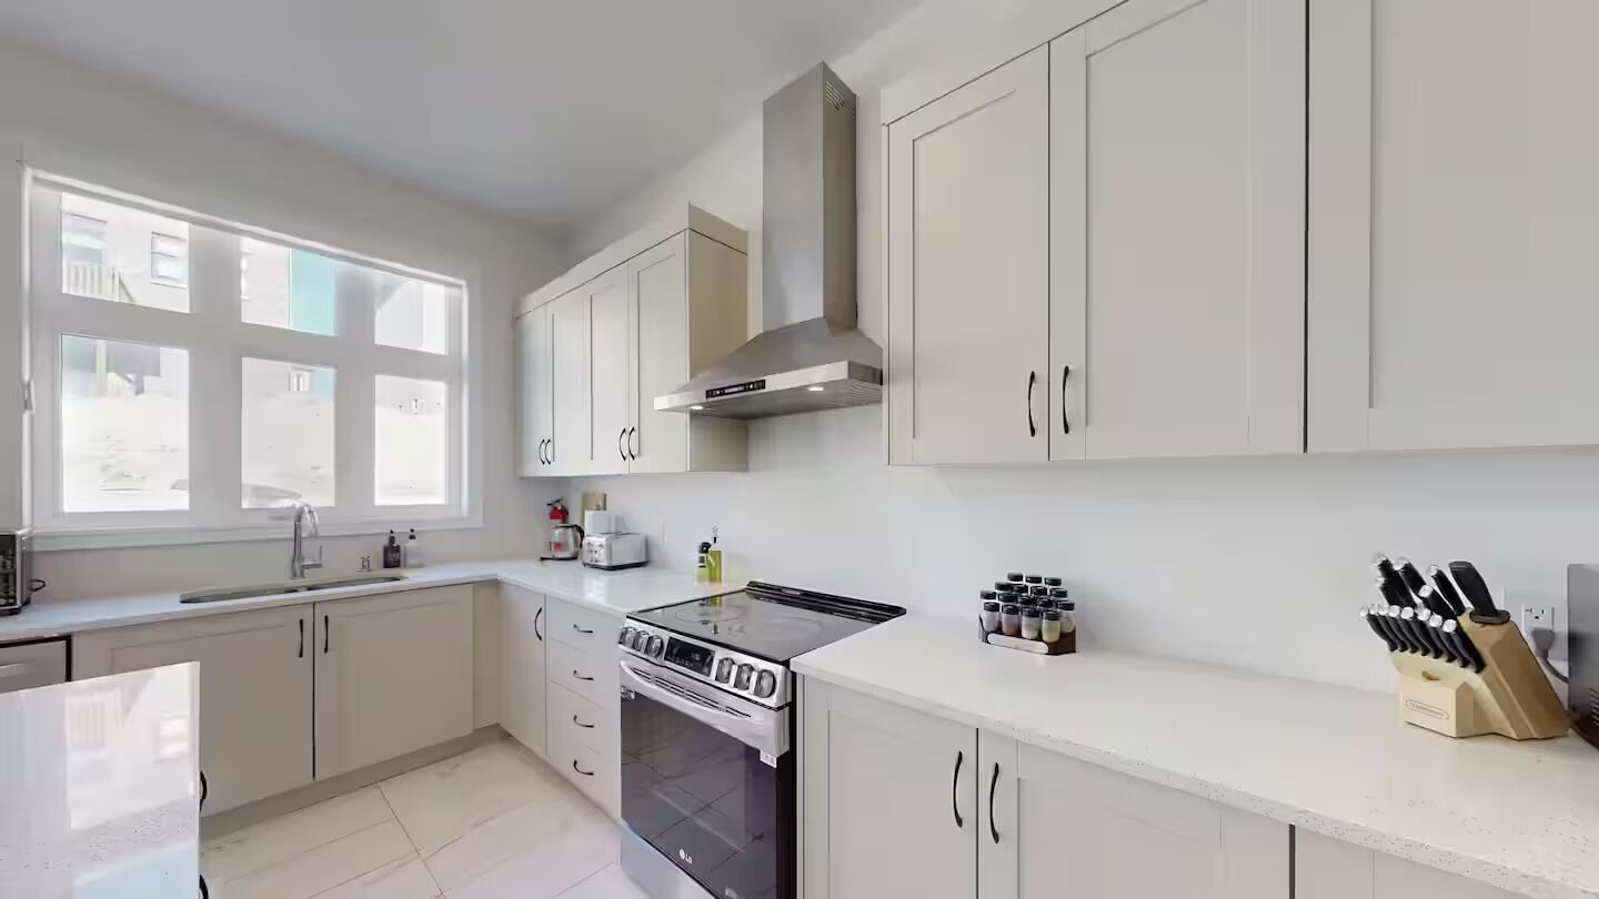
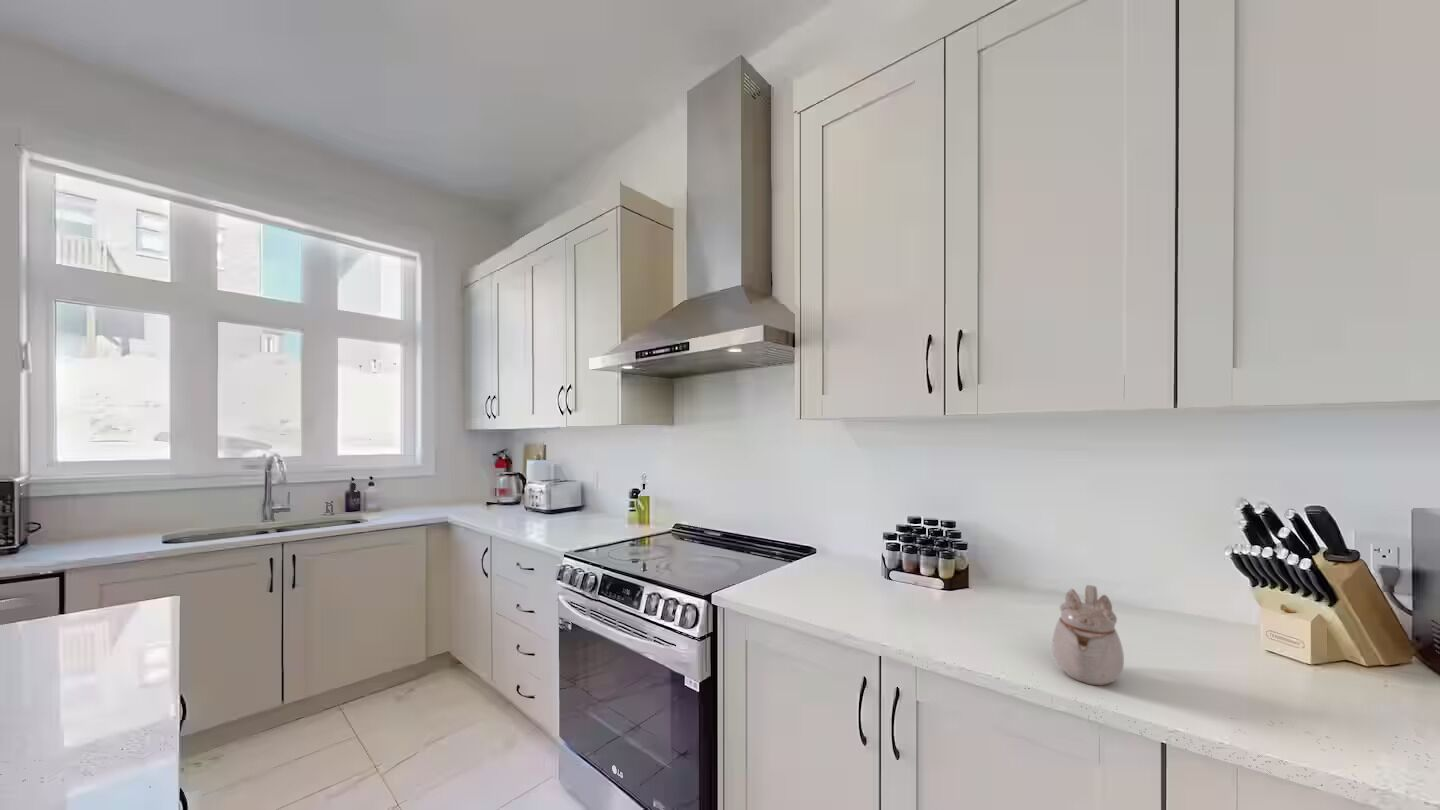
+ teapot (1087, 632)
